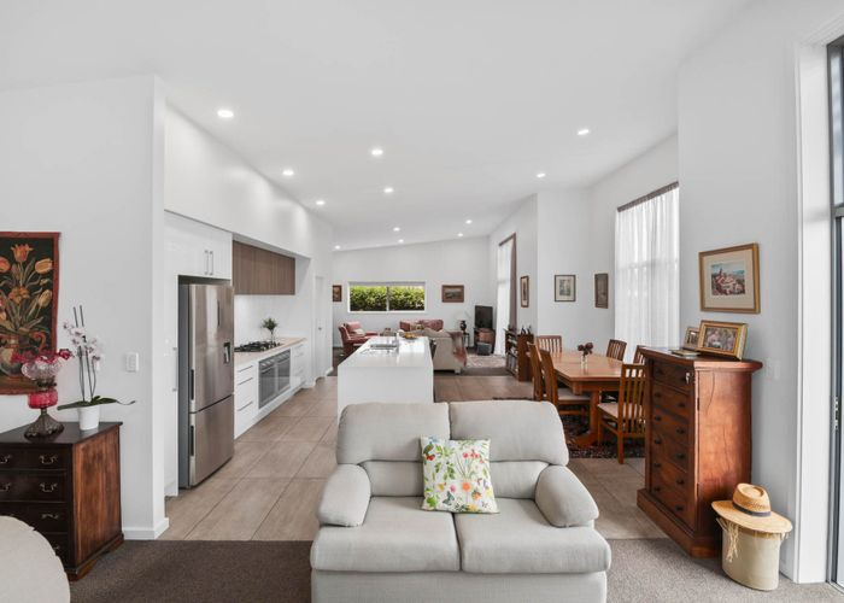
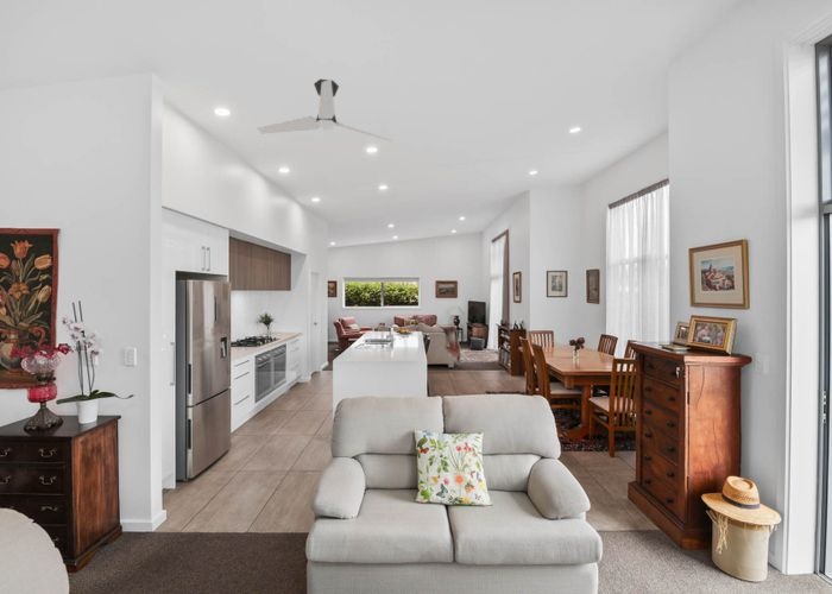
+ ceiling fan (326, 97)
